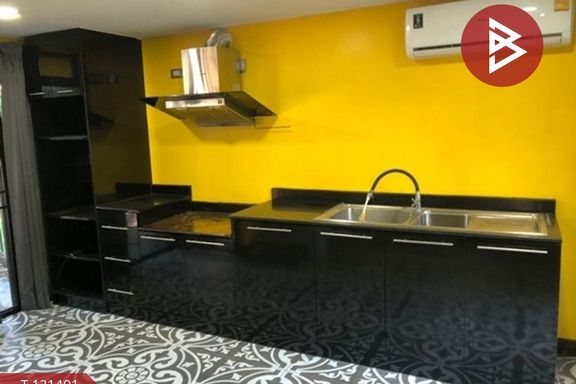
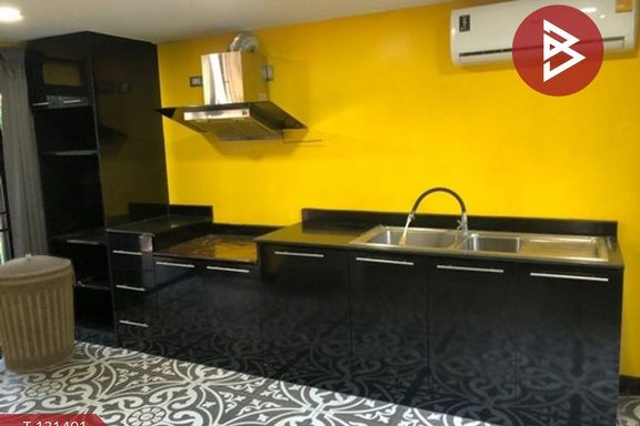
+ trash can (34, 307)
